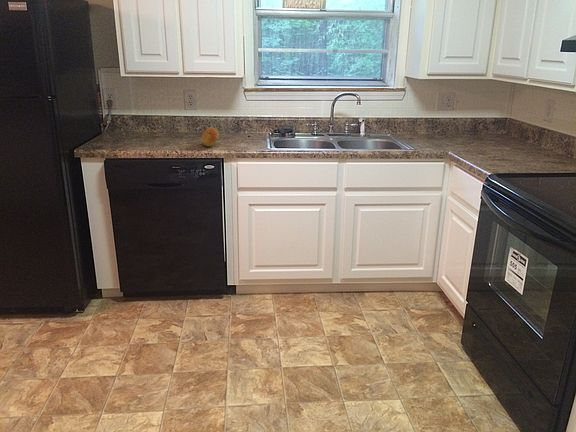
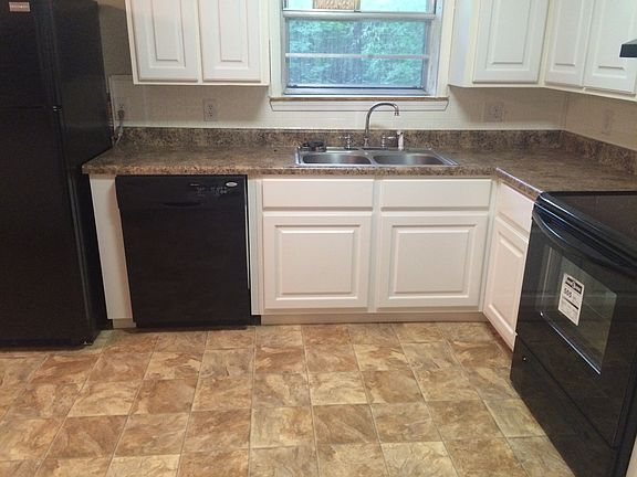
- fruit (210, 136)
